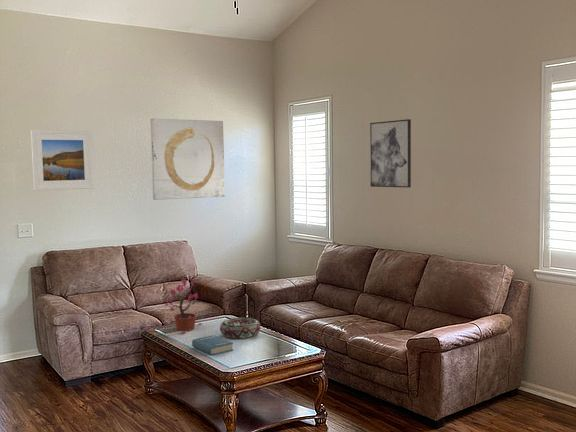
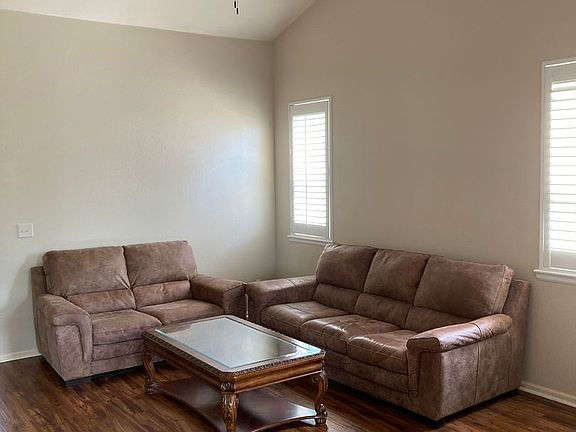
- decorative bowl (240, 327)
- potted plant (187, 306)
- book (212, 344)
- wall art (188, 159)
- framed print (63, 160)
- wall art (389, 154)
